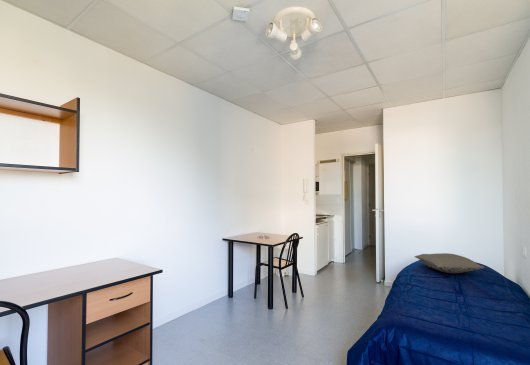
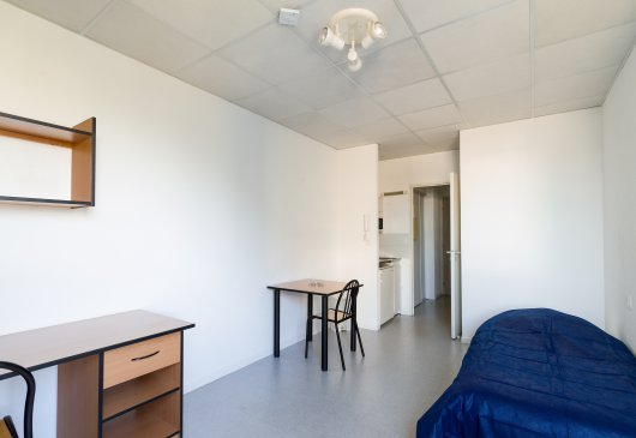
- pillow (446, 261)
